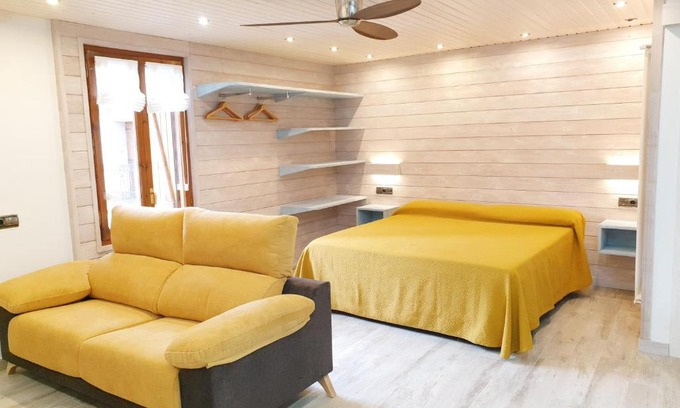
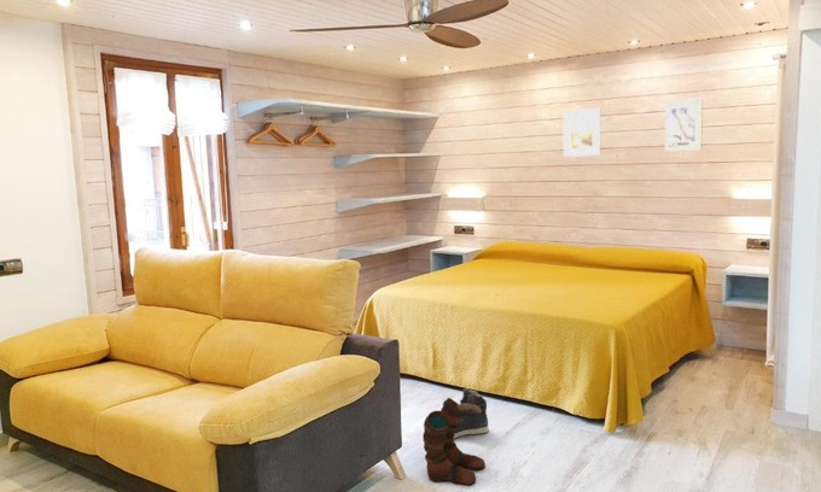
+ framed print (581, 133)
+ wall art (683, 125)
+ boots (453, 435)
+ sneaker (465, 411)
